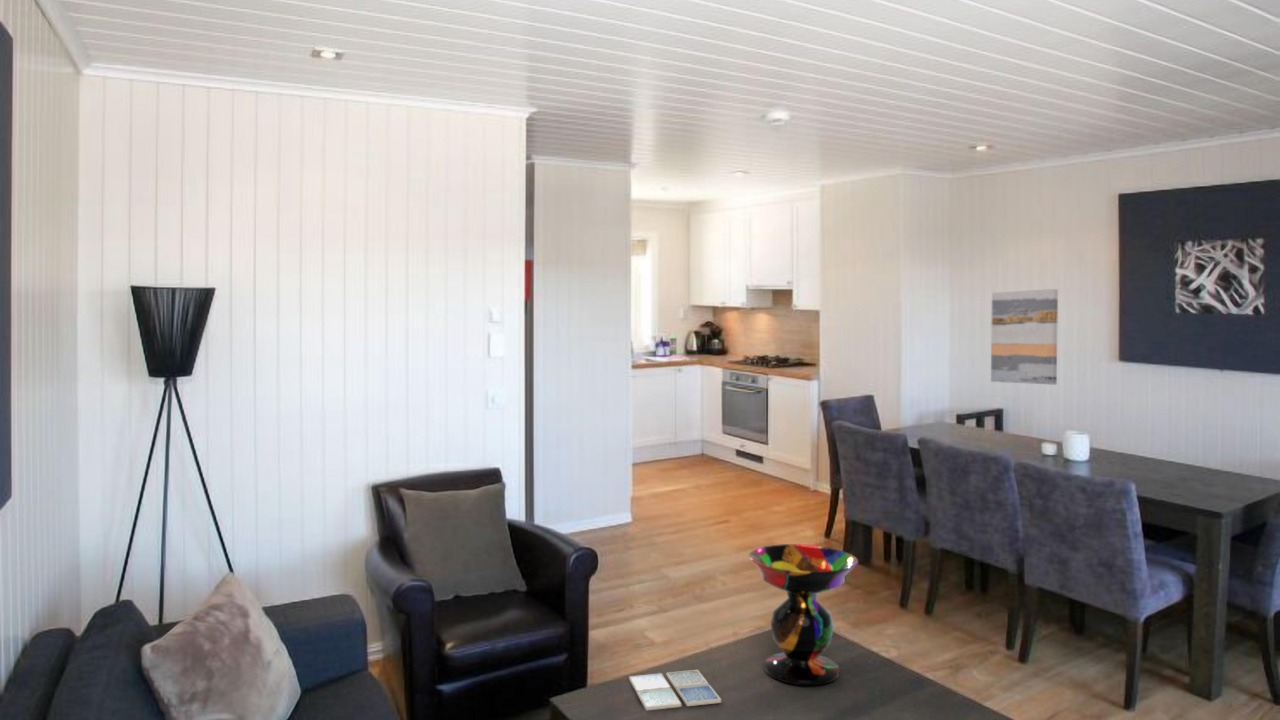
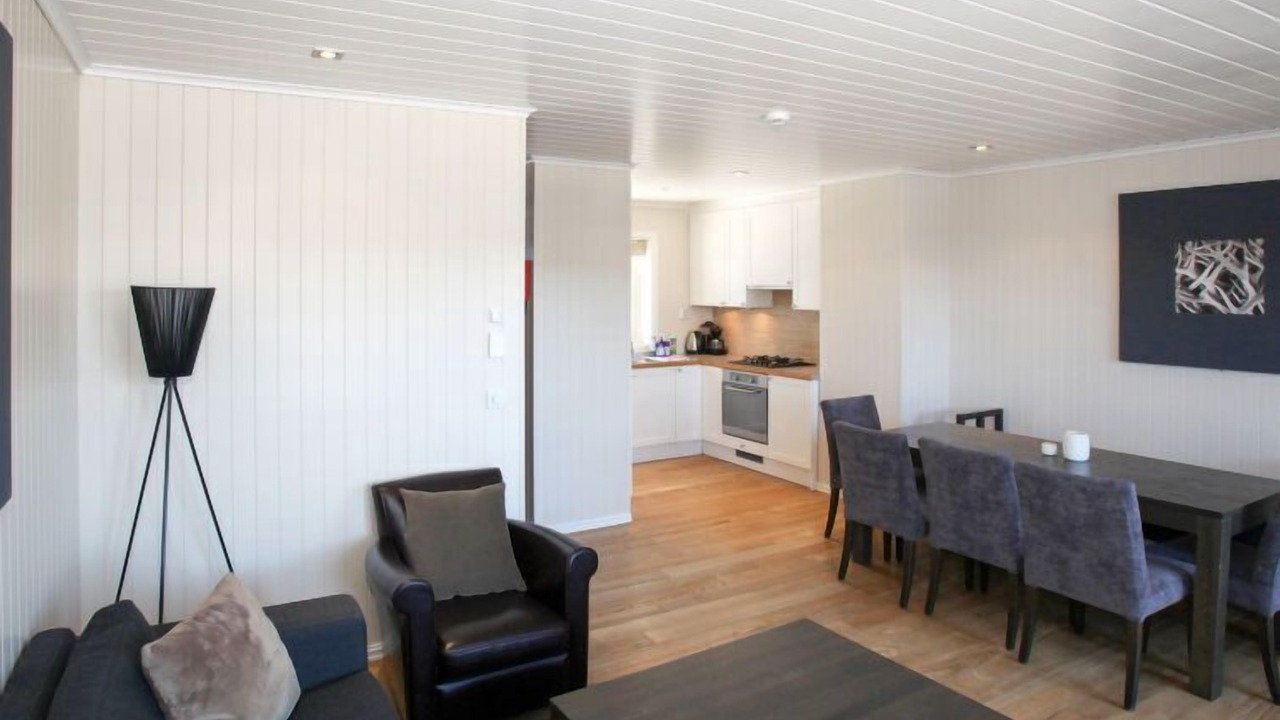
- drink coaster (672, 690)
- decorative bowl (801, 613)
- wall art (1023, 337)
